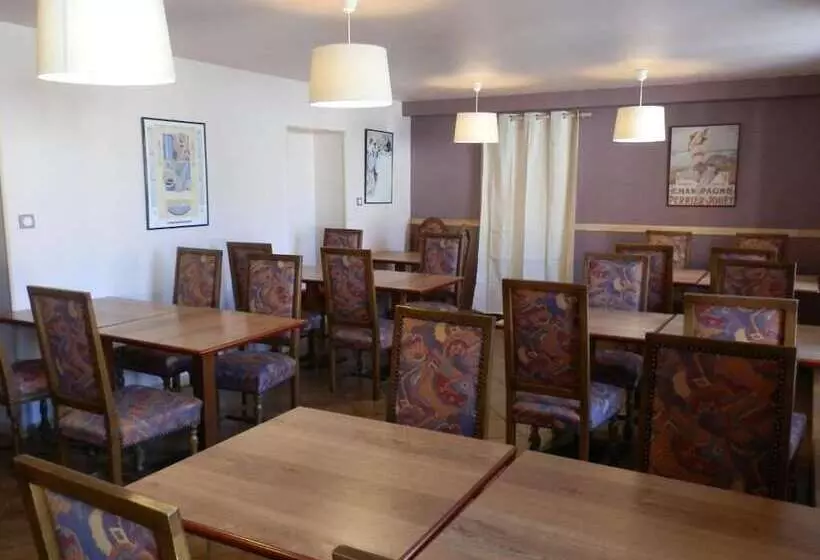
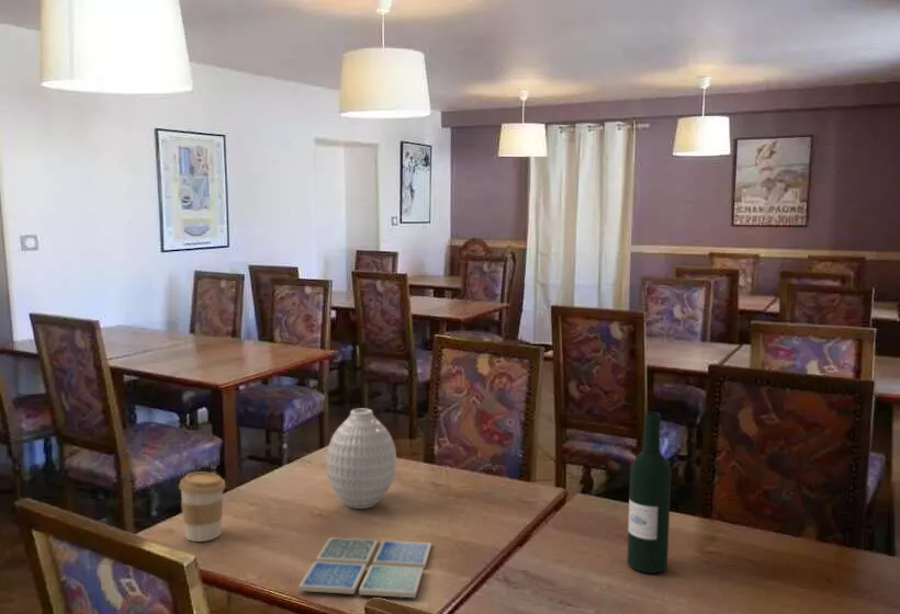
+ vase (361, 457)
+ drink coaster (370, 566)
+ wine bottle (650, 489)
+ coffee cup (202, 504)
